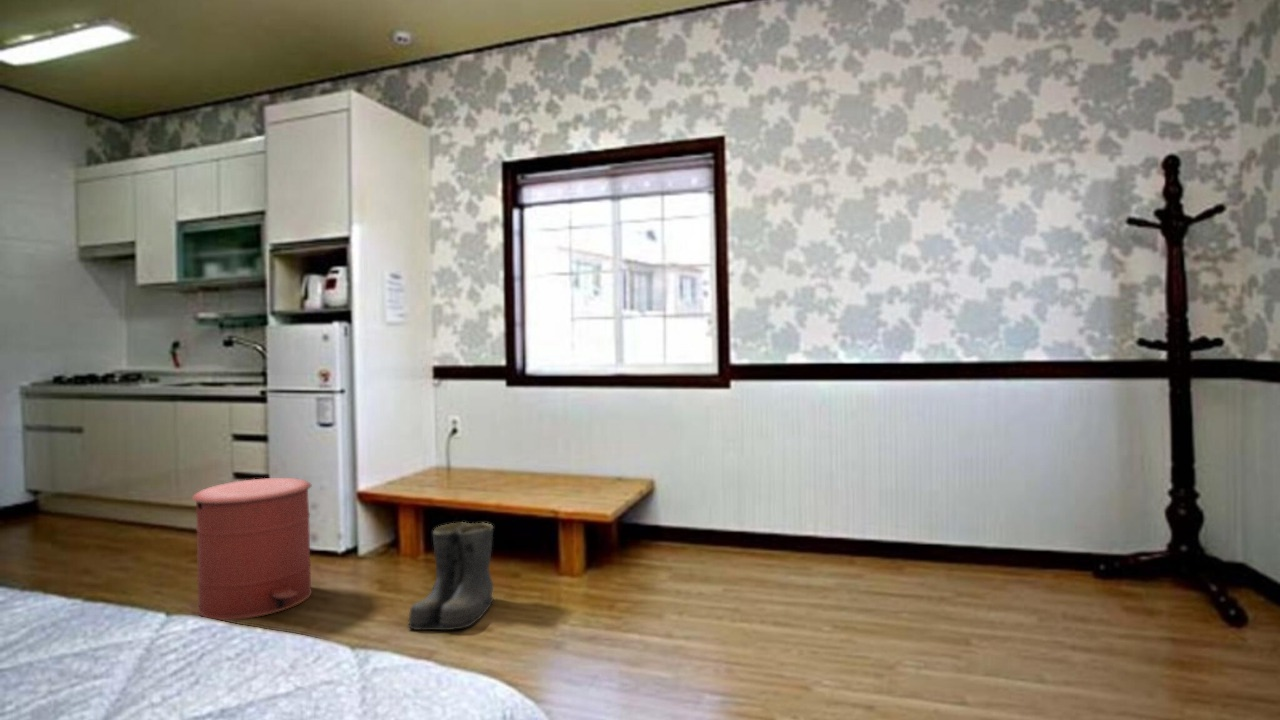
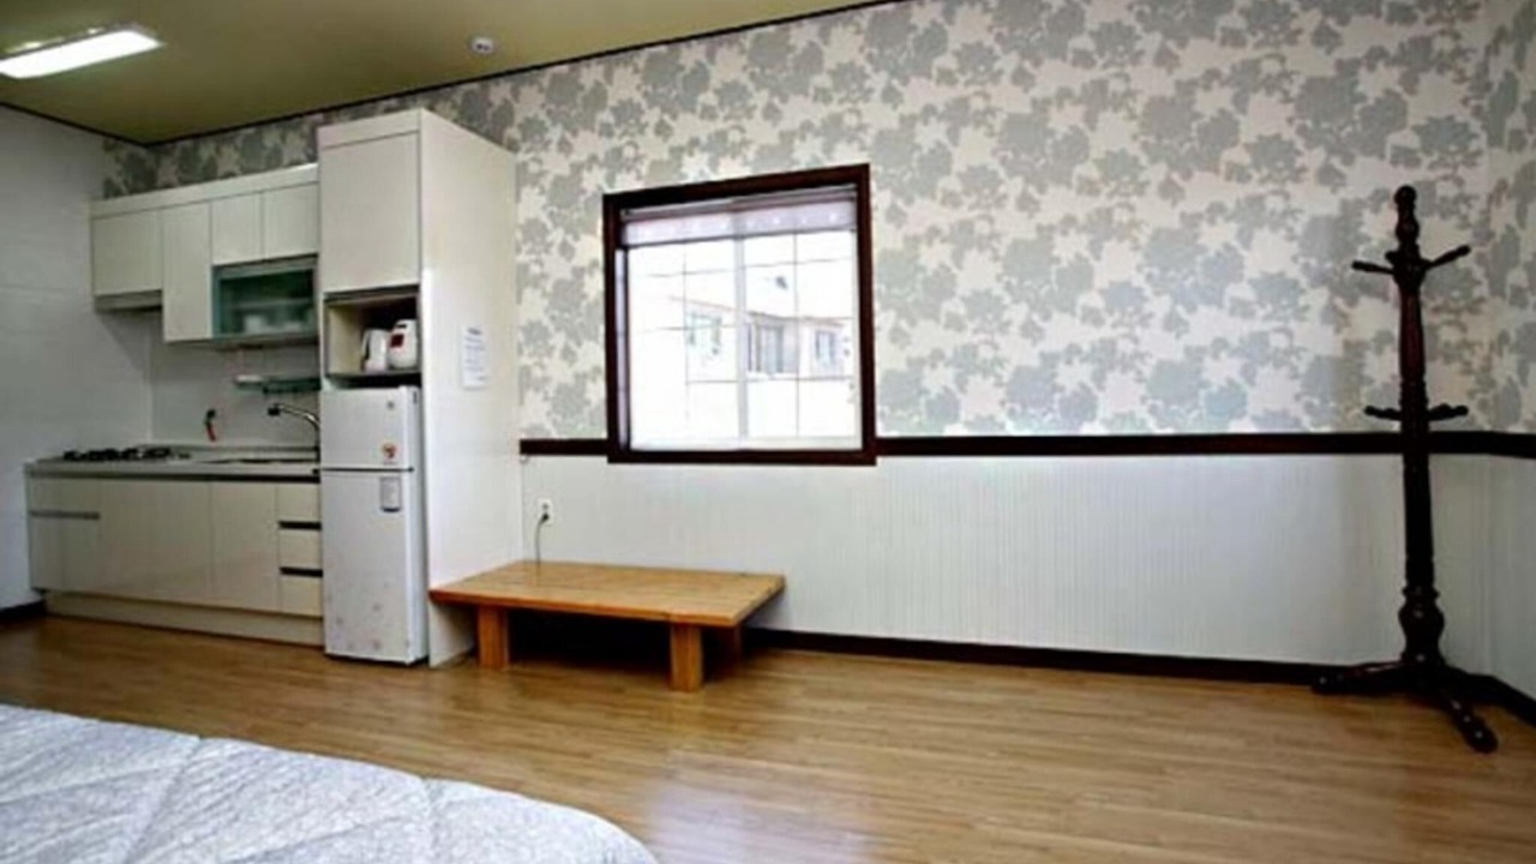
- boots (453, 572)
- trash can (256, 543)
